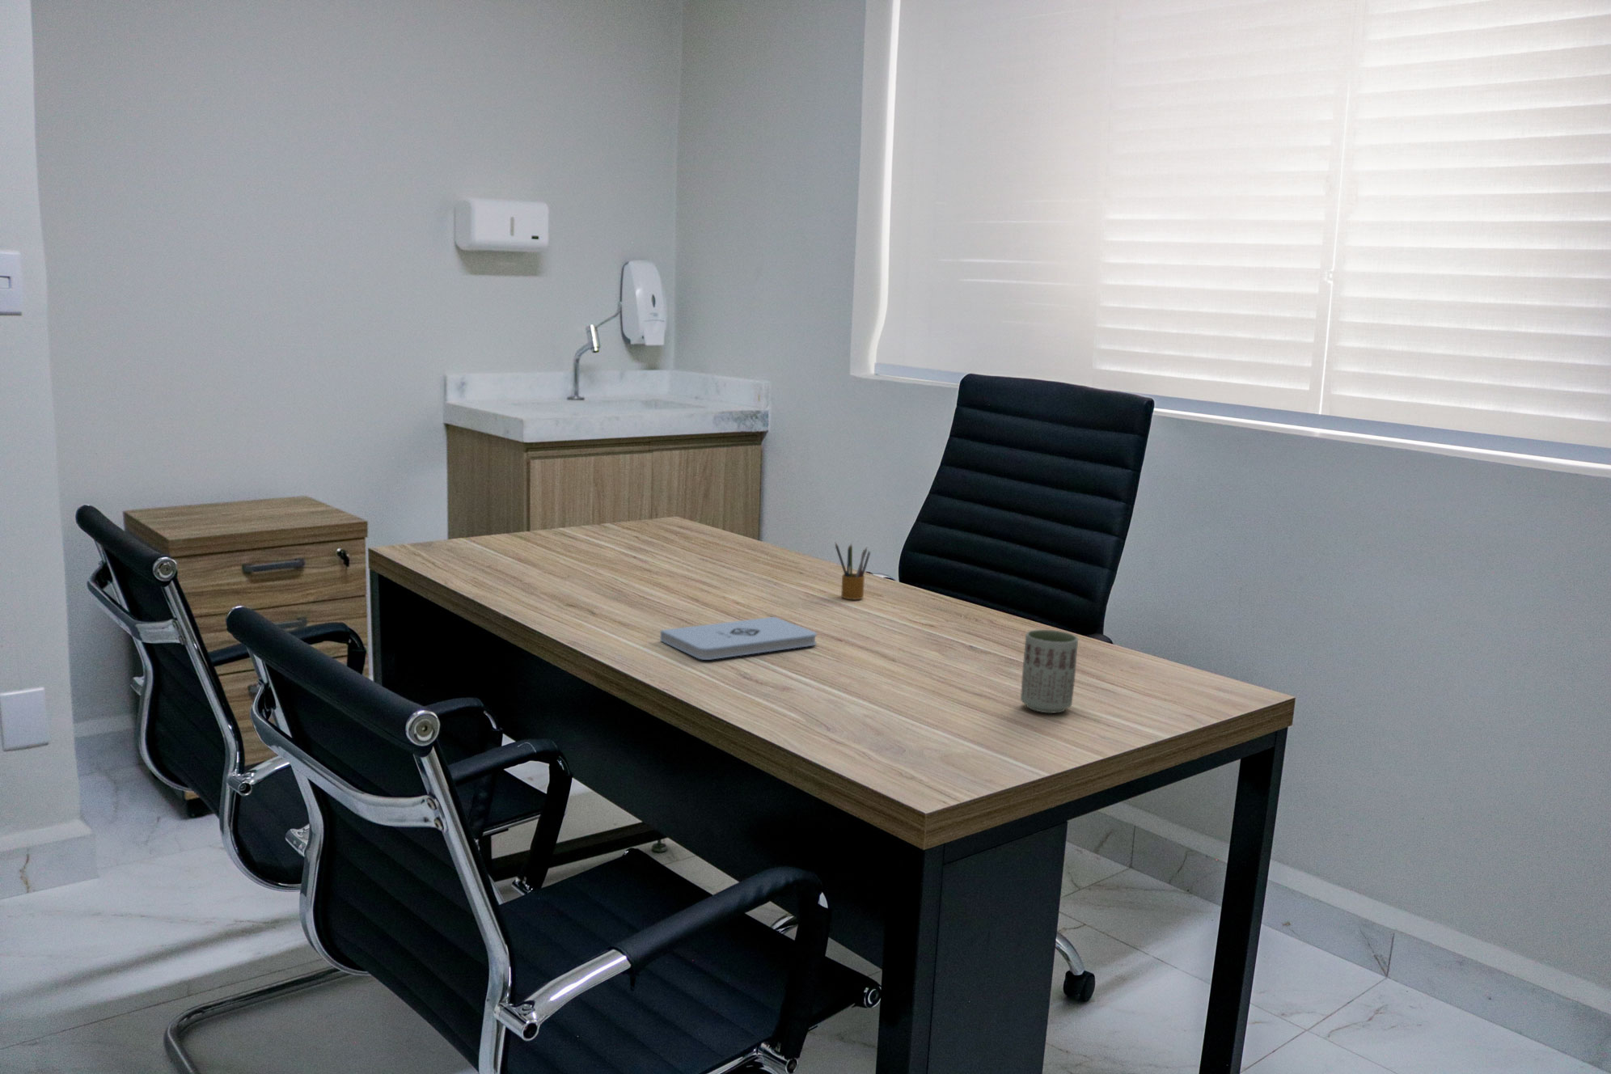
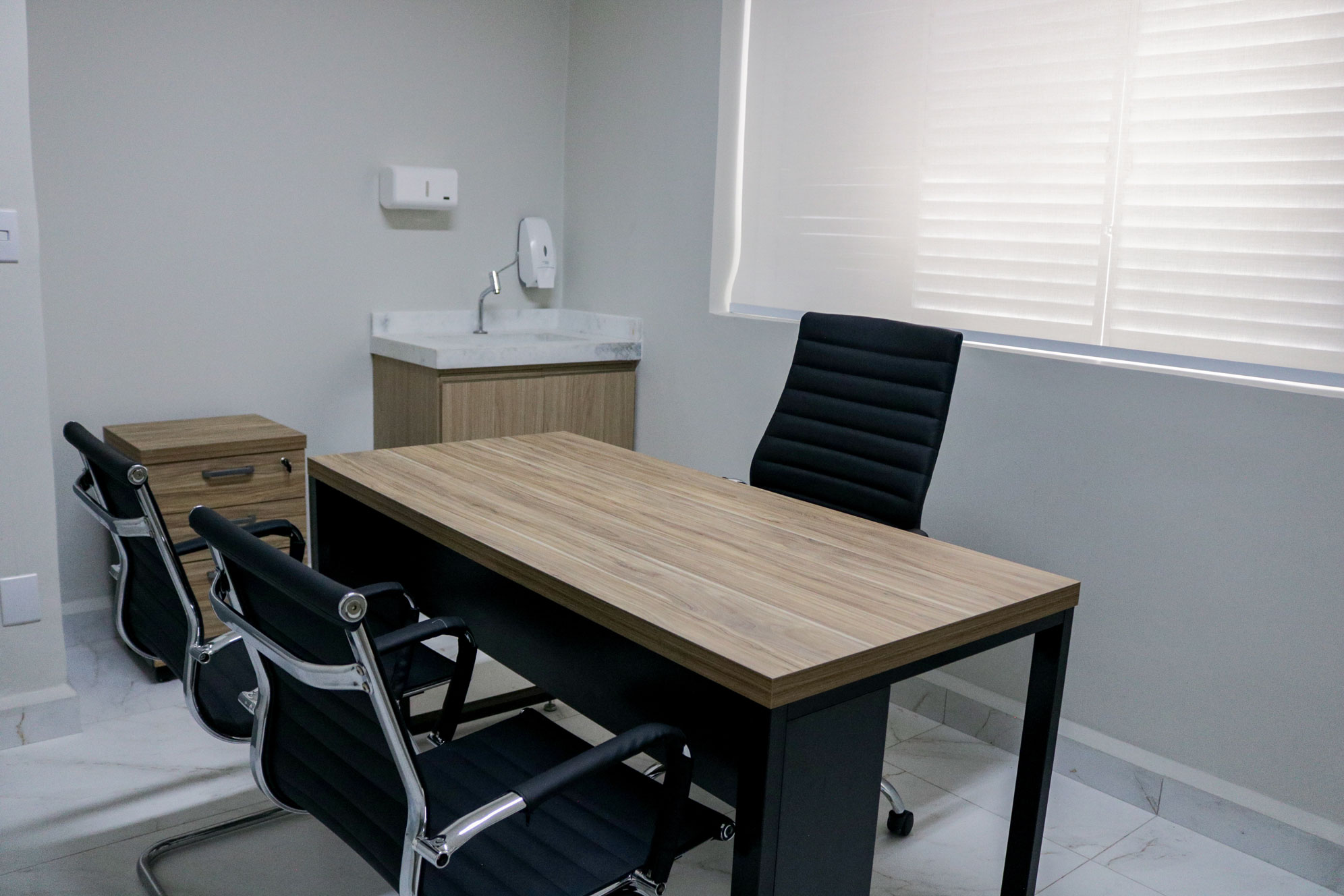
- pencil box (851, 569)
- cup (1049, 671)
- notepad (740, 638)
